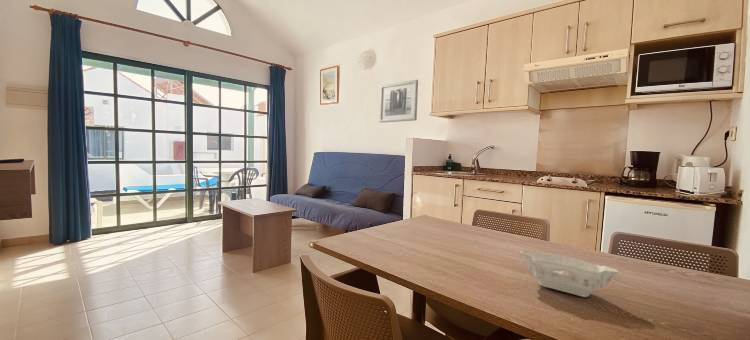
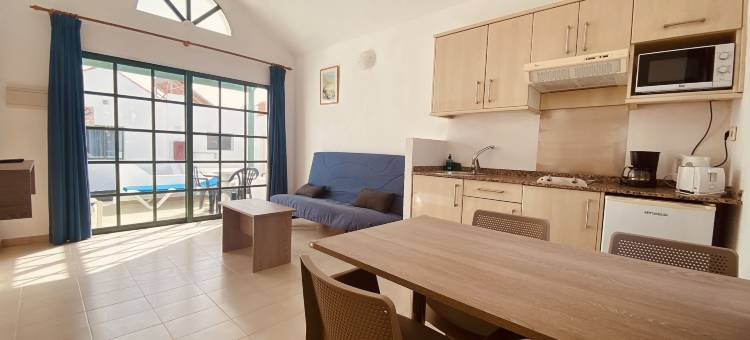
- wall art (397, 102)
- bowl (565, 273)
